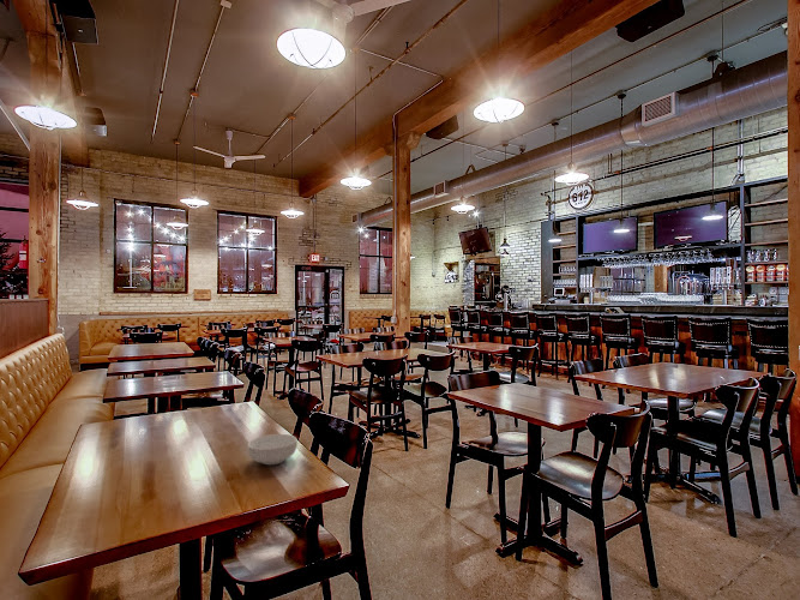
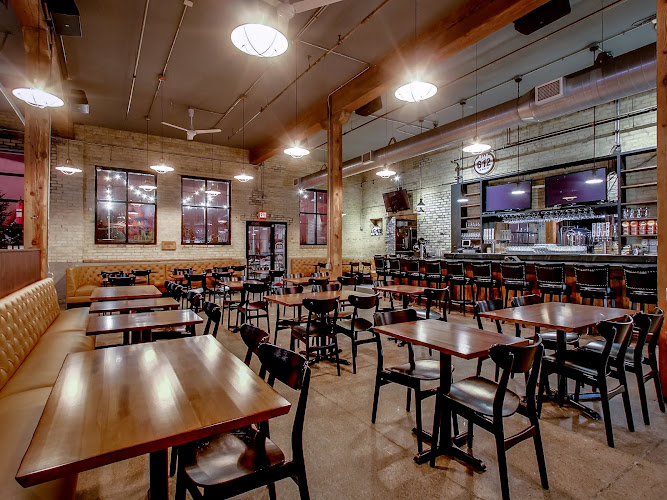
- cereal bowl (272, 450)
